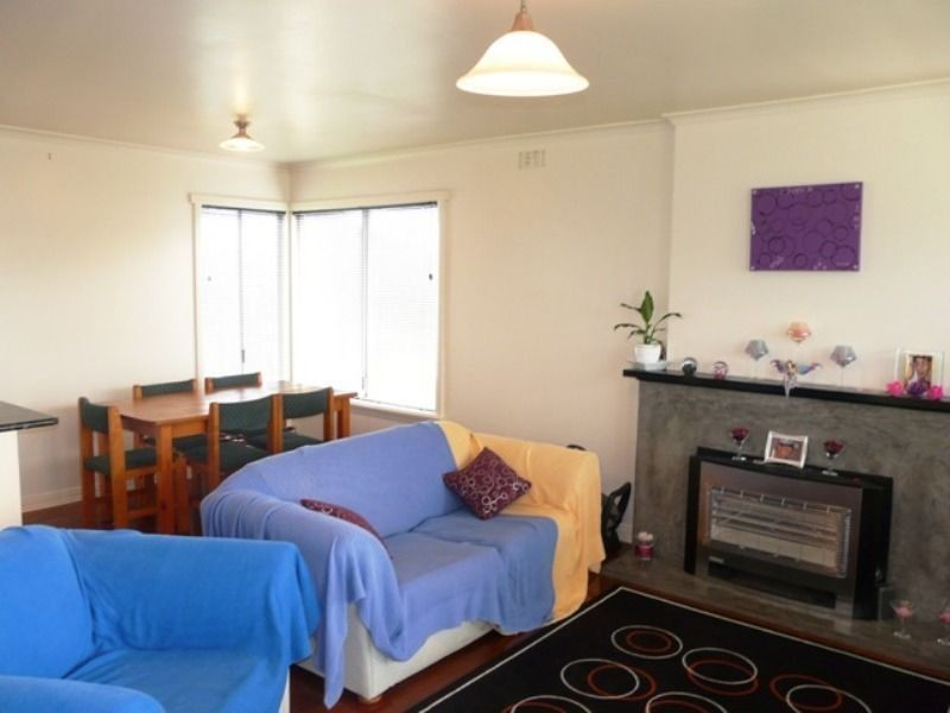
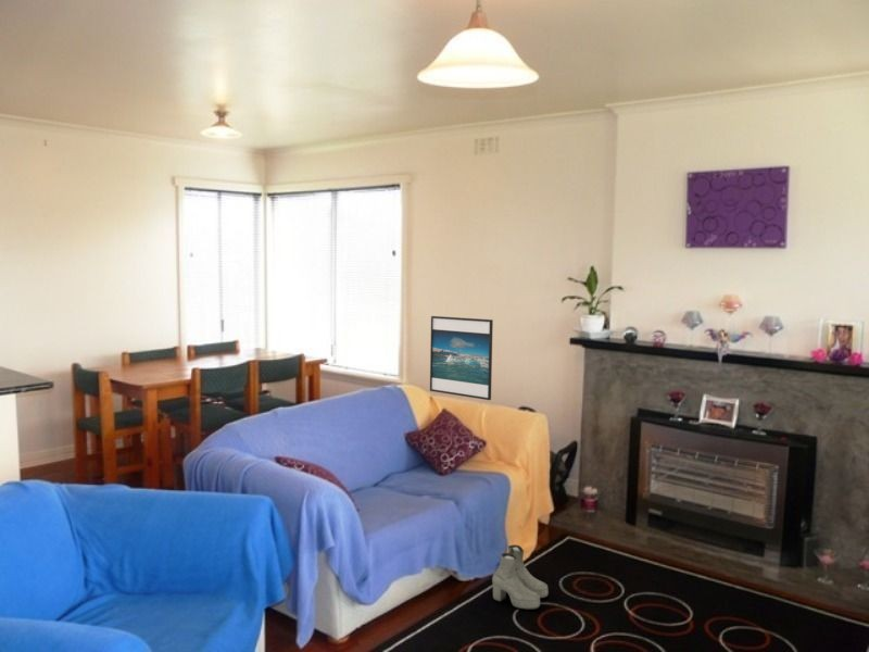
+ boots (520, 575)
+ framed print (459, 356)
